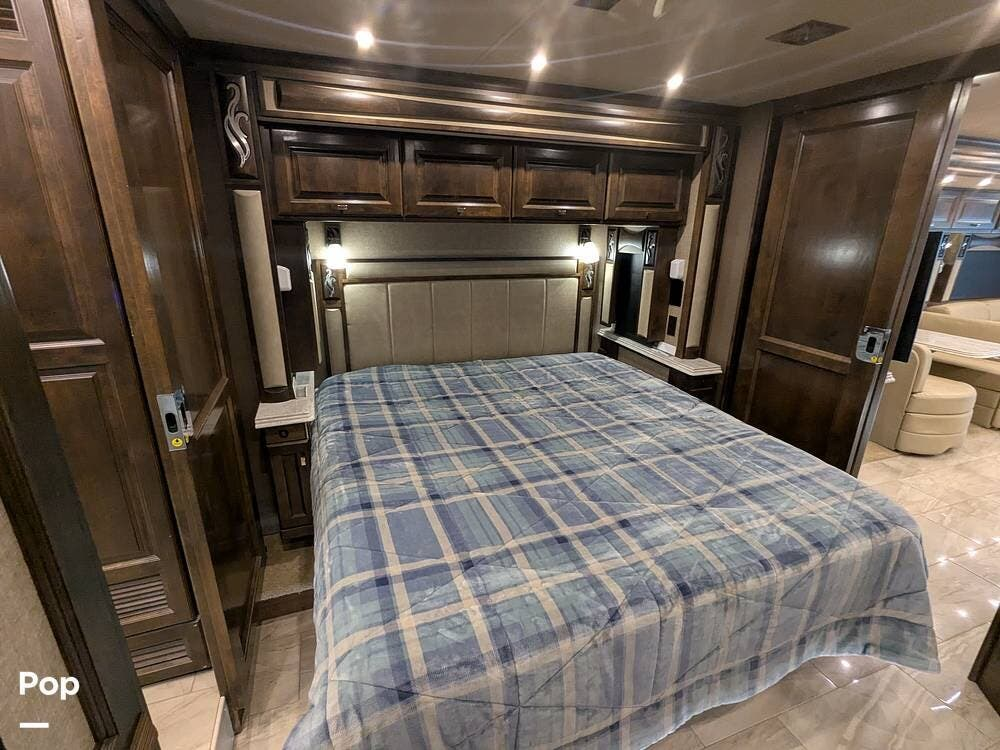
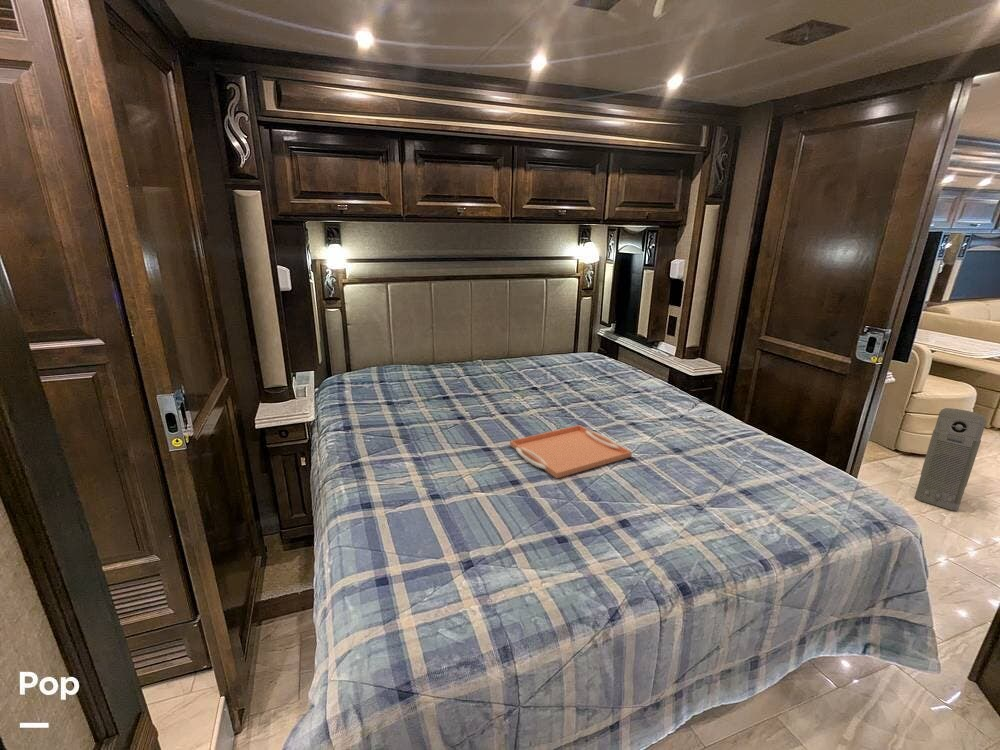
+ air purifier (950, 456)
+ serving tray (569, 448)
